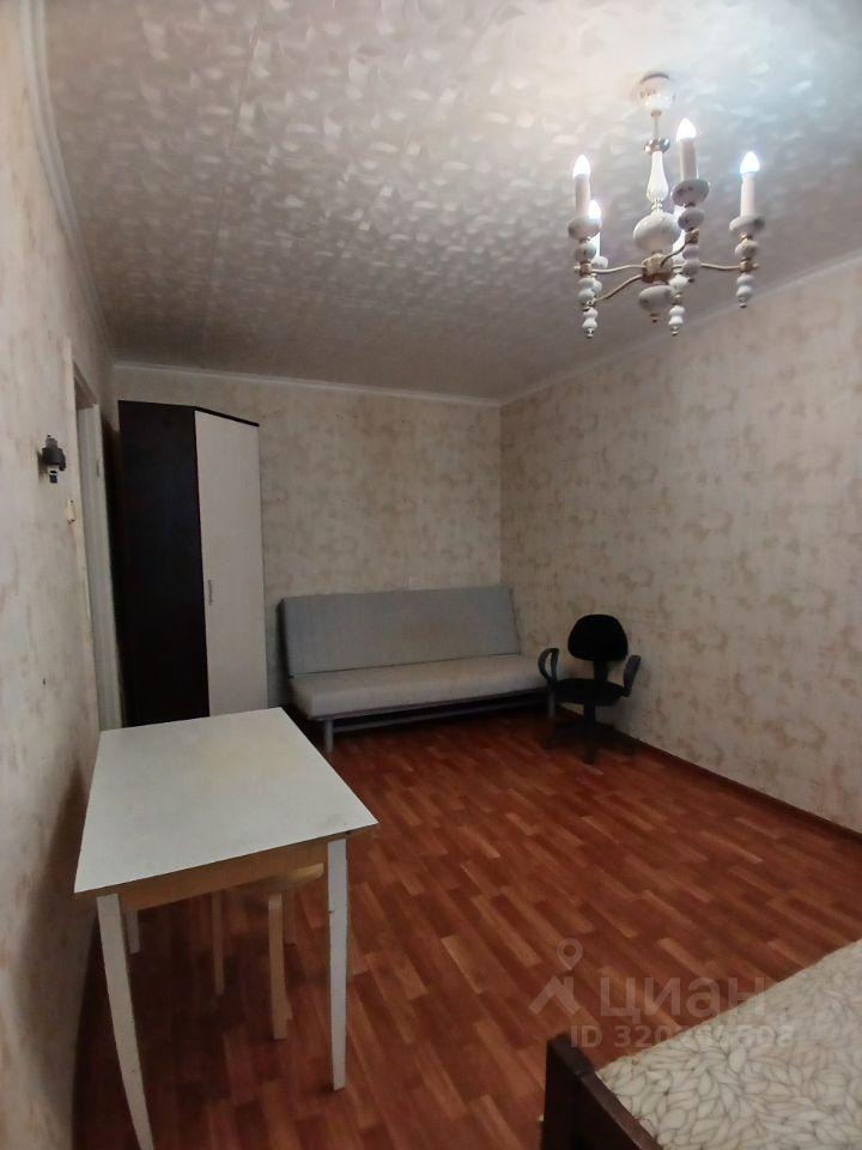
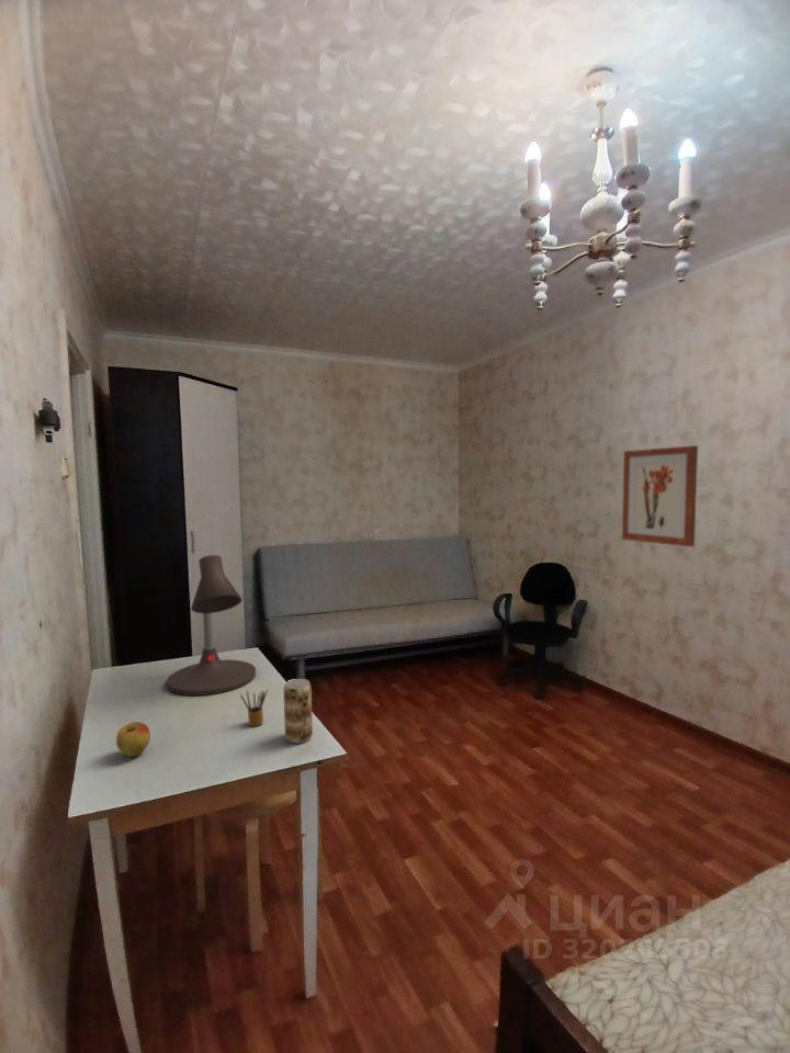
+ desk lamp (211, 618)
+ apple (133, 738)
+ beverage can (297, 710)
+ pencil box (255, 706)
+ wall art (656, 496)
